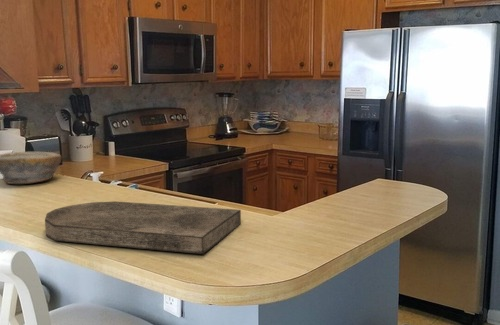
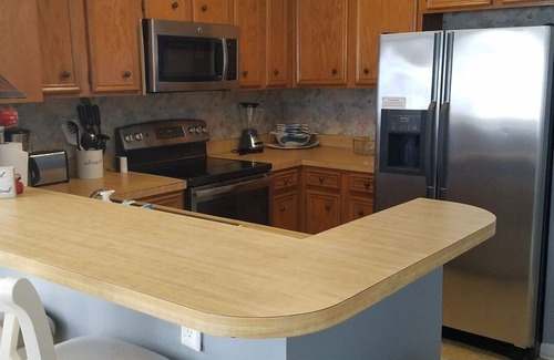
- cutting board (135, 222)
- bowl (28, 167)
